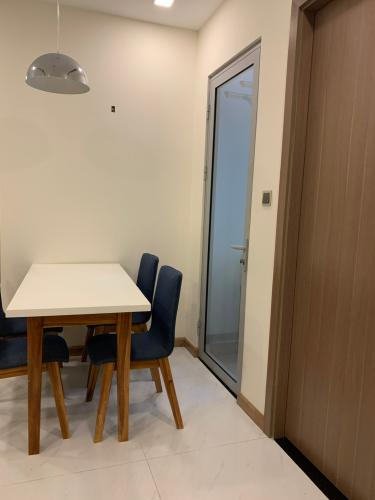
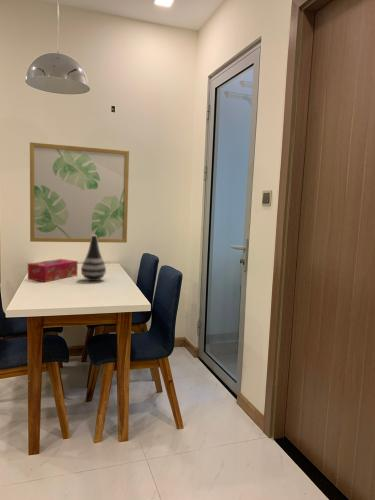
+ wall art (80, 195)
+ vase (93, 258)
+ tissue box (53, 269)
